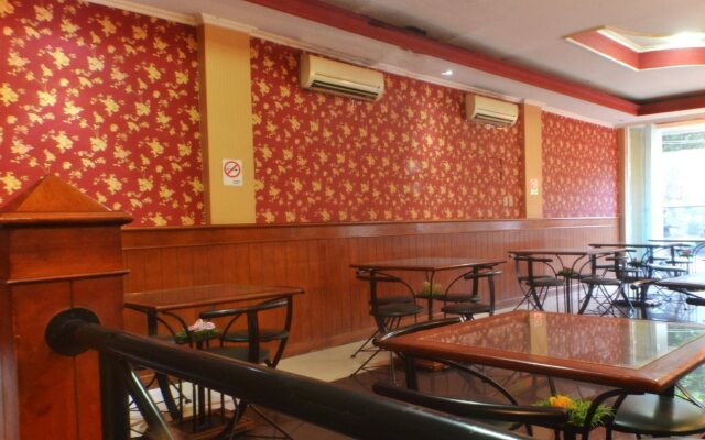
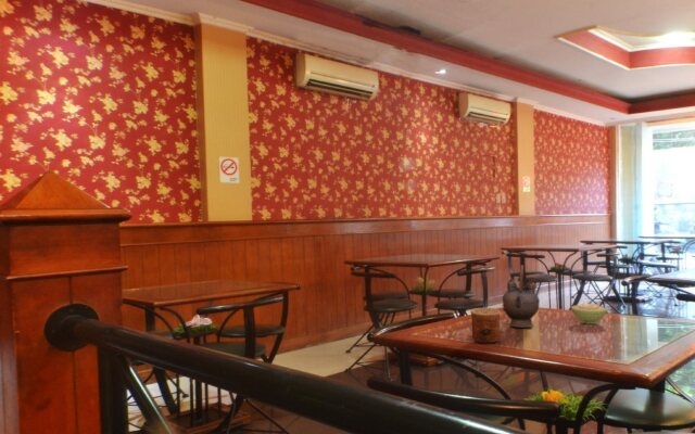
+ teapot (519, 296)
+ sugar bowl (589, 312)
+ cup (485, 326)
